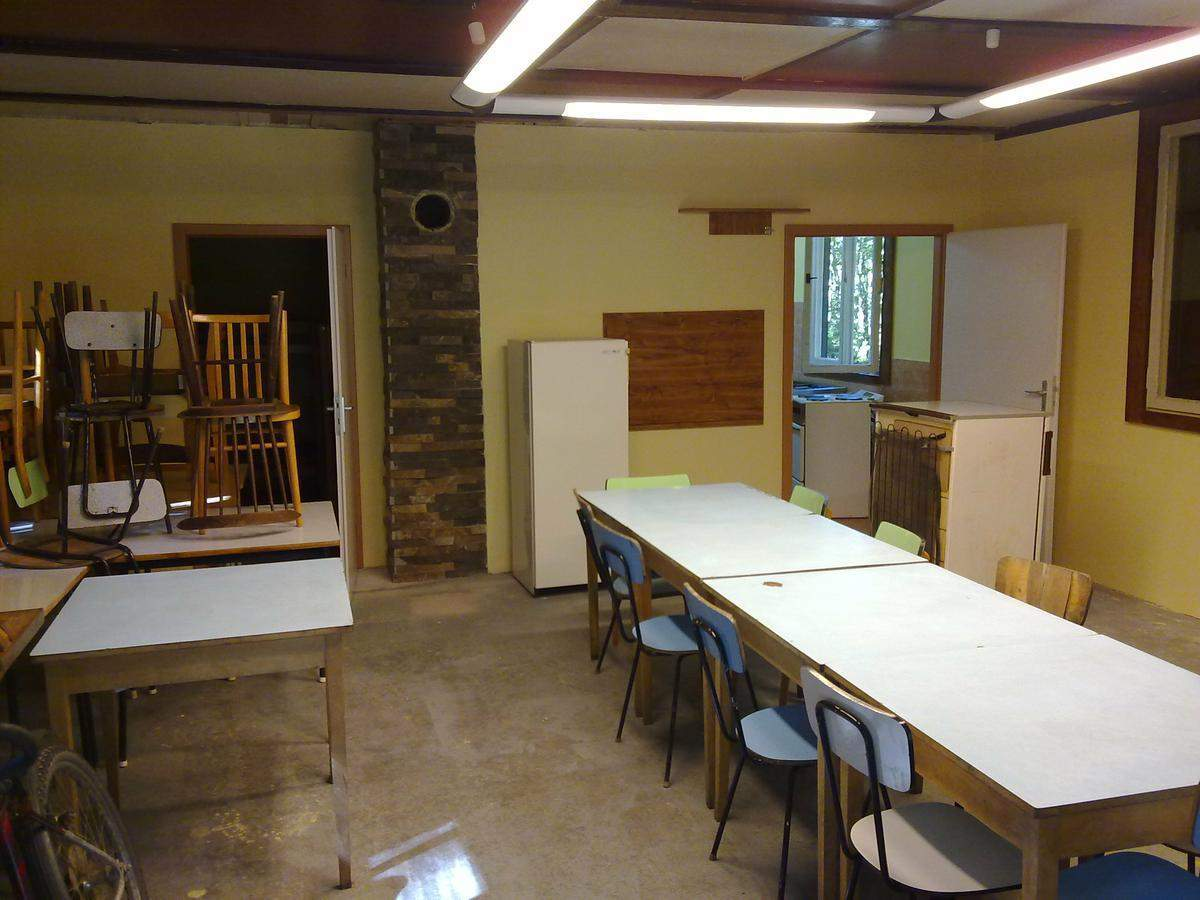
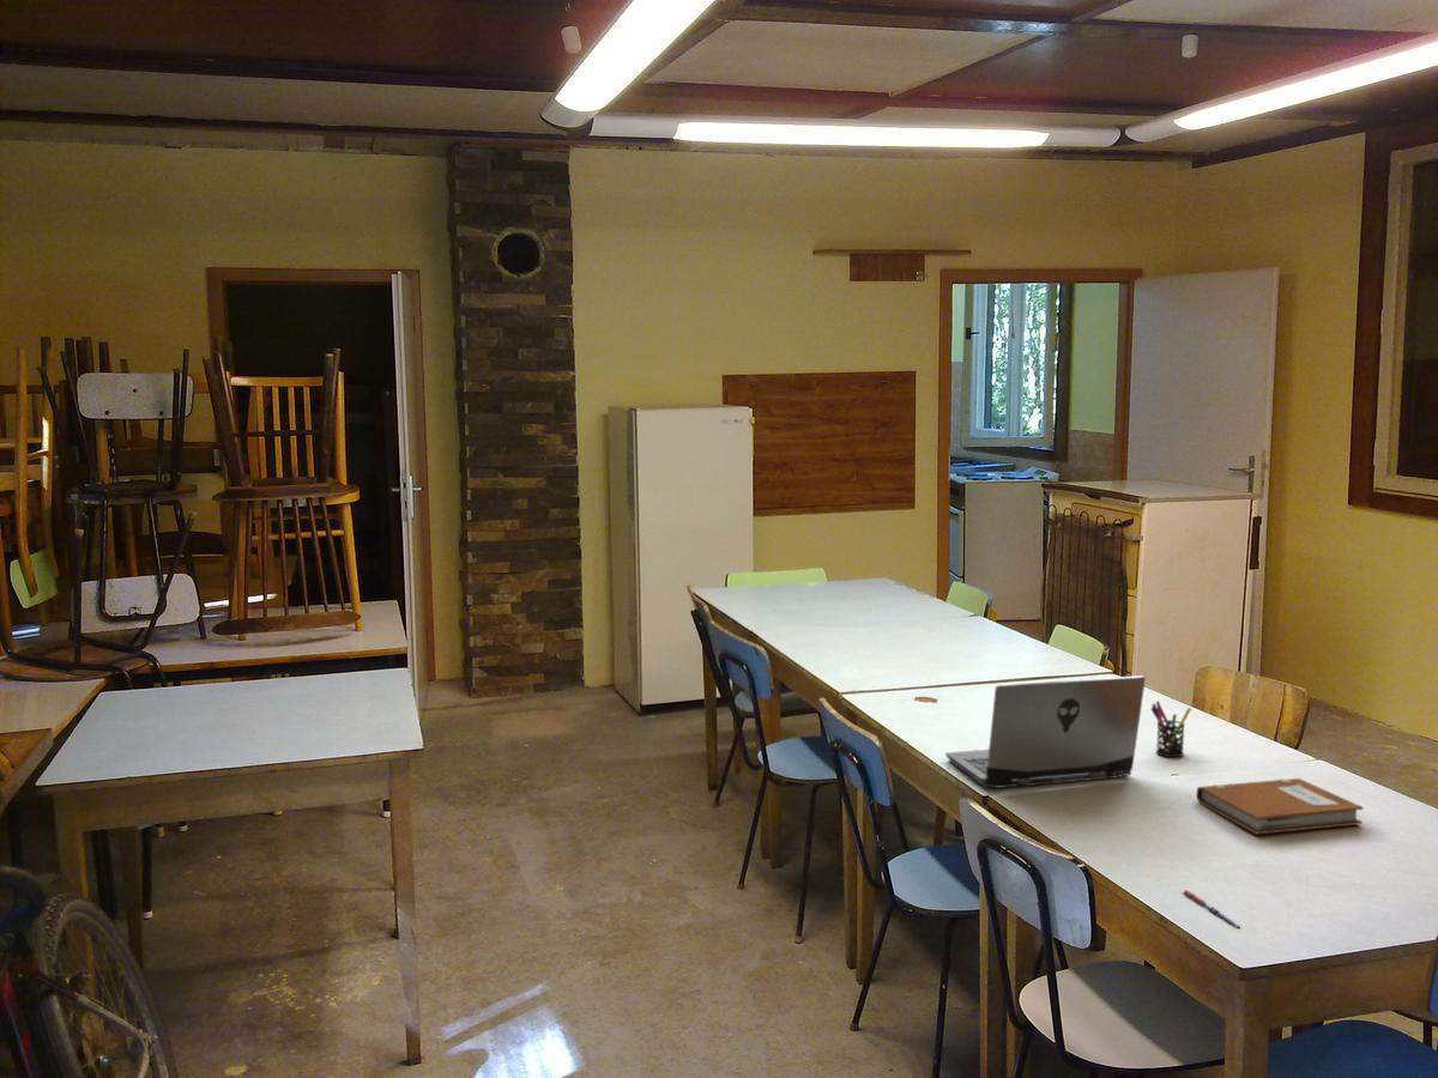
+ notebook (1279, 804)
+ pen (1210, 908)
+ laptop computer (1041, 719)
+ pen holder (1170, 728)
